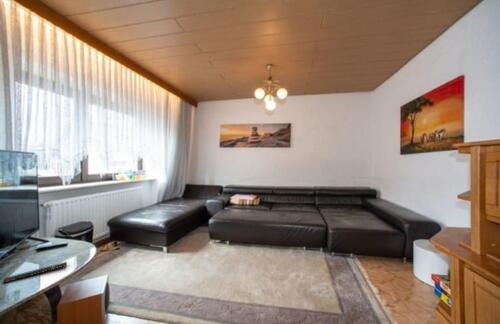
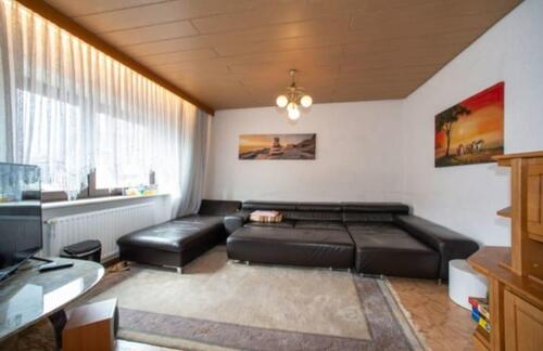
- remote control (37, 272)
